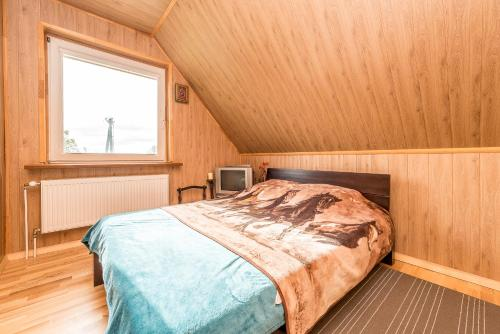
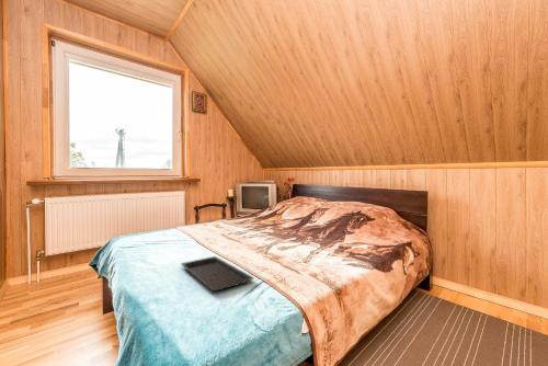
+ serving tray (214, 272)
